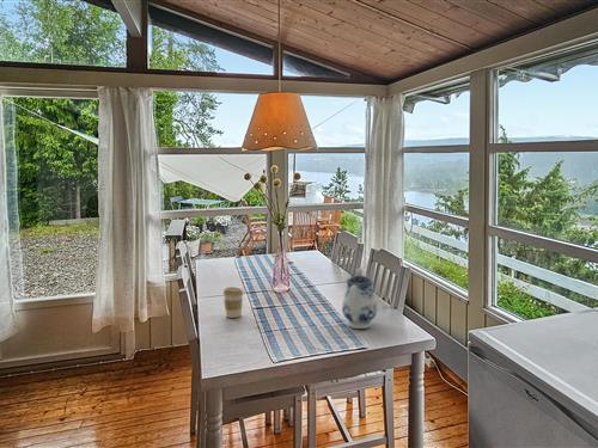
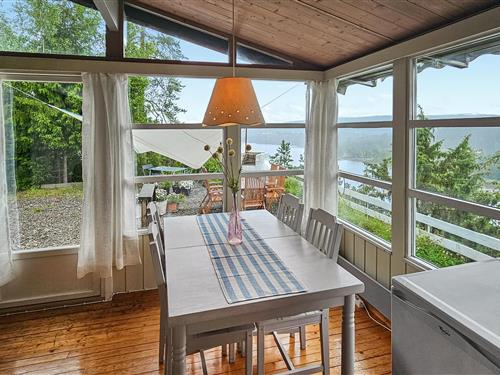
- coffee cup (233, 301)
- teapot (359, 296)
